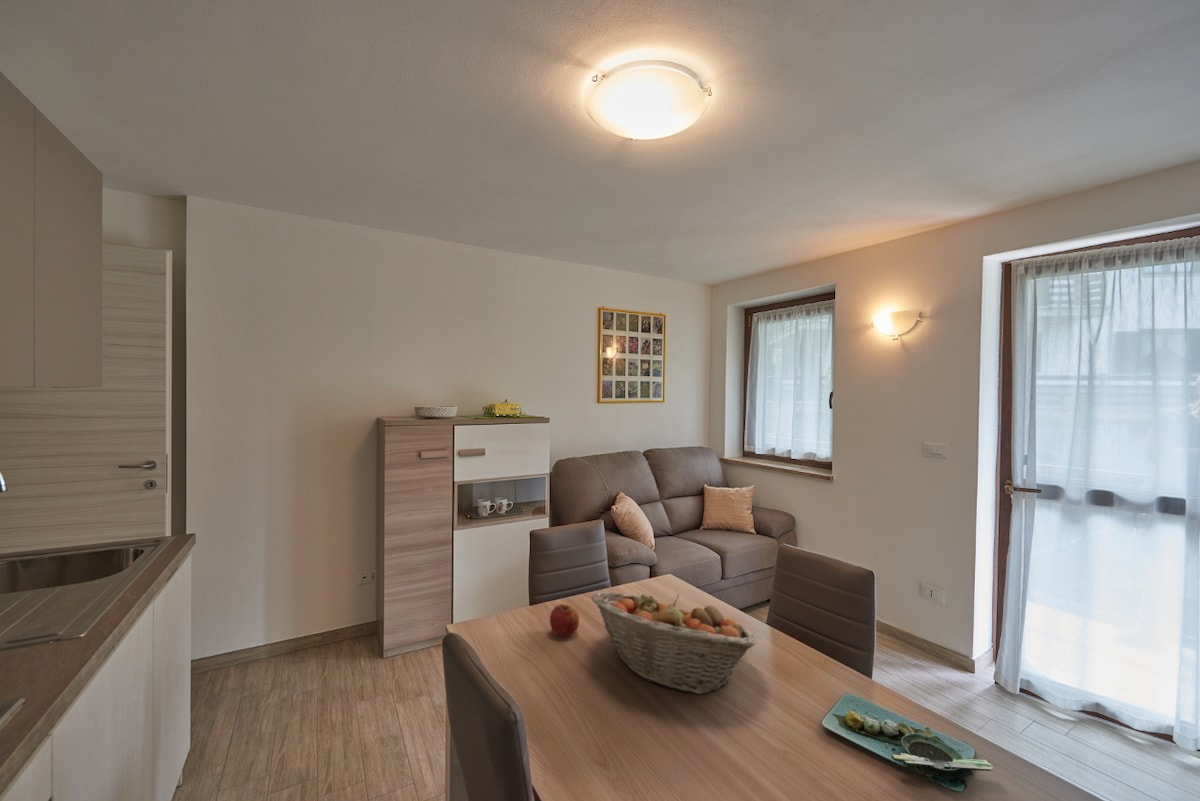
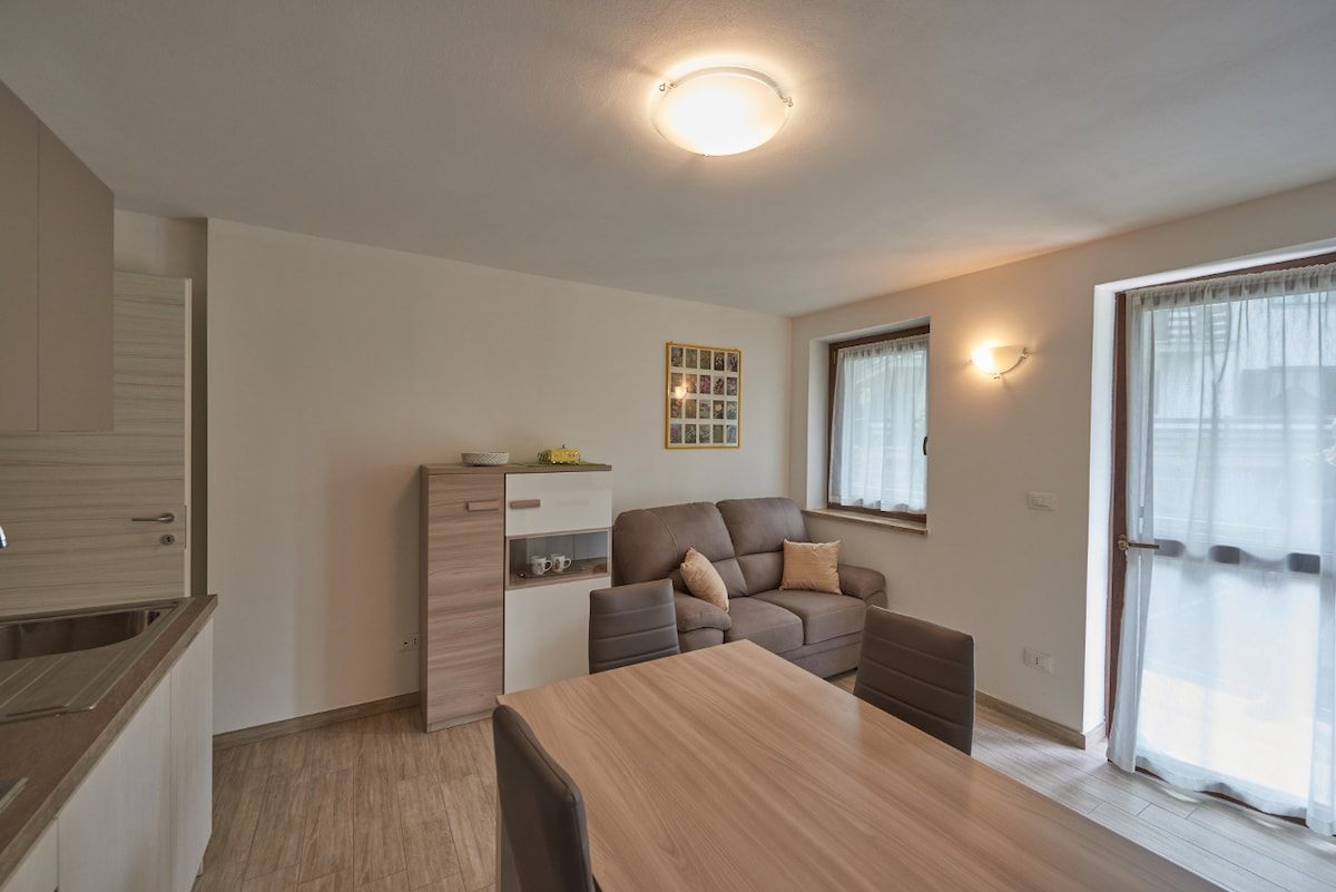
- apple (564, 618)
- platter (902, 737)
- fruit basket (669, 628)
